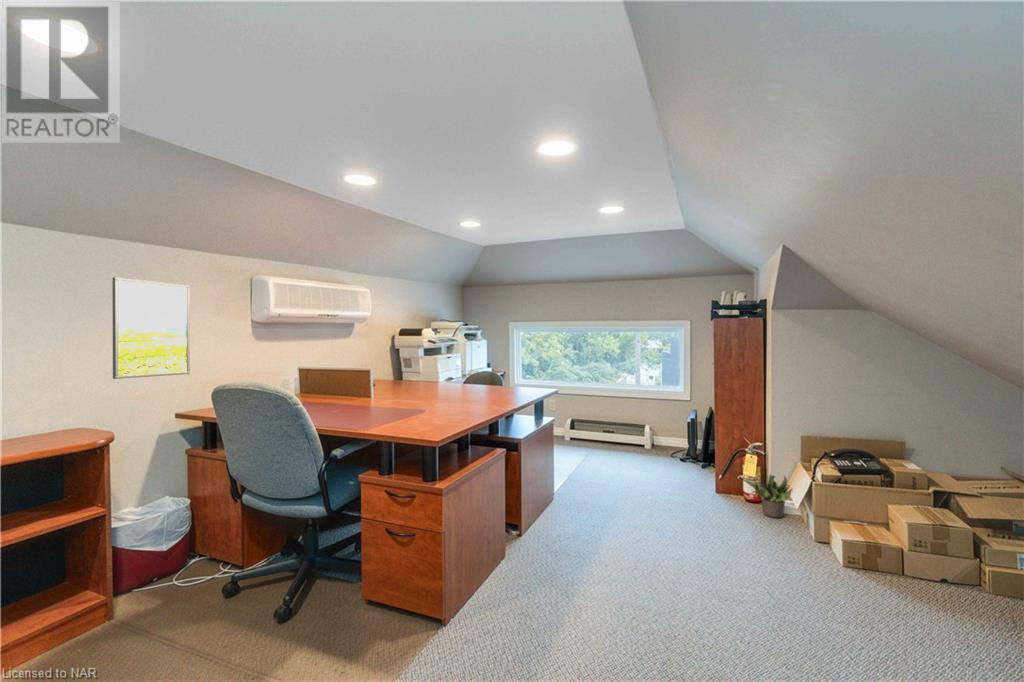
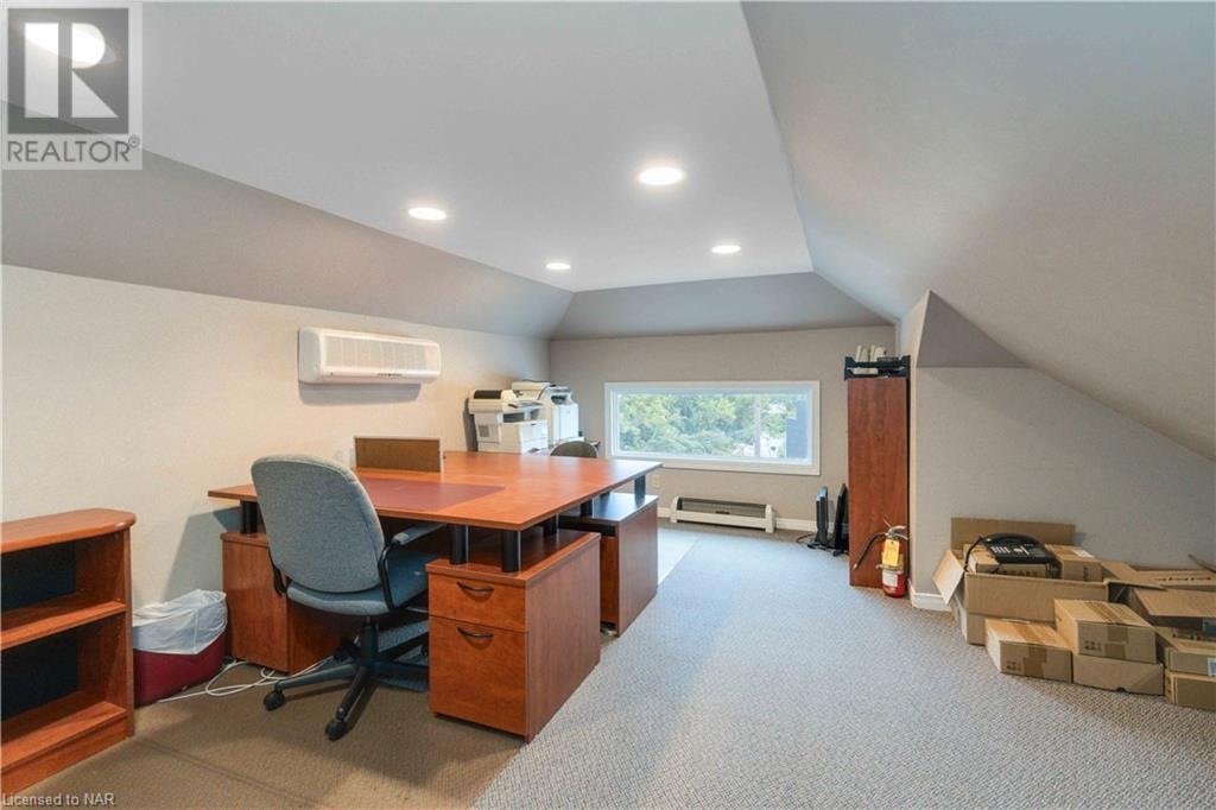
- potted plant (767, 492)
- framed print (153, 328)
